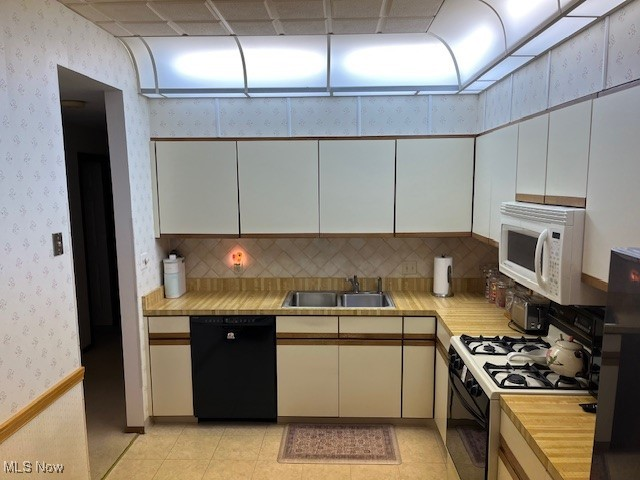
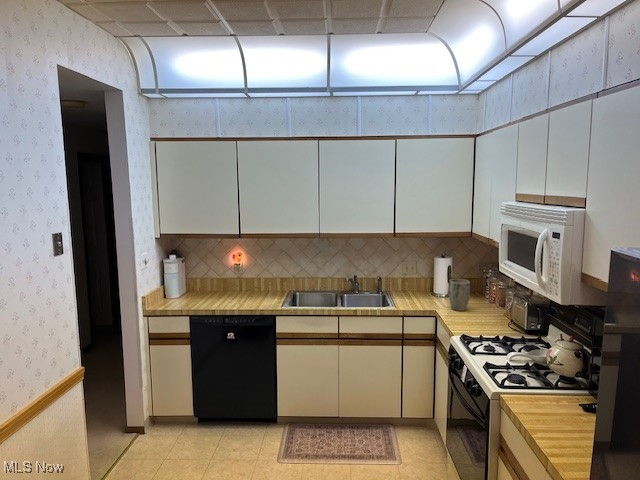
+ plant pot (459, 295)
